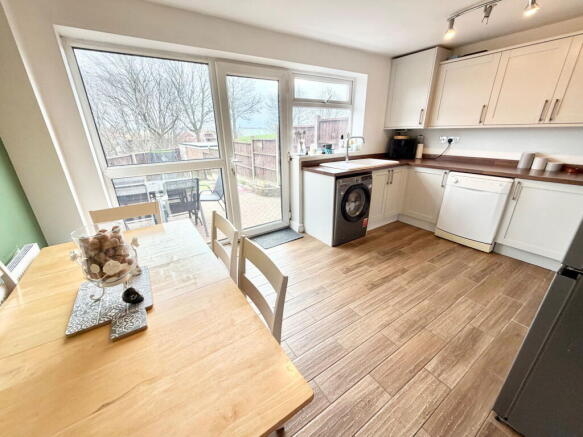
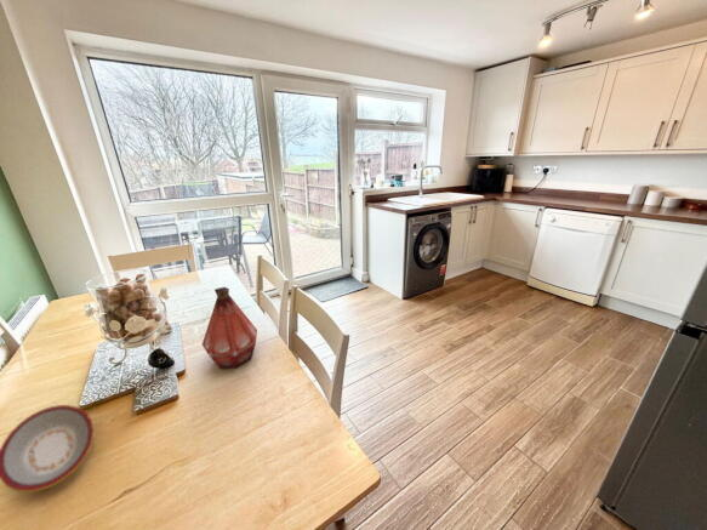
+ plate (50, 445)
+ bottle (227, 324)
